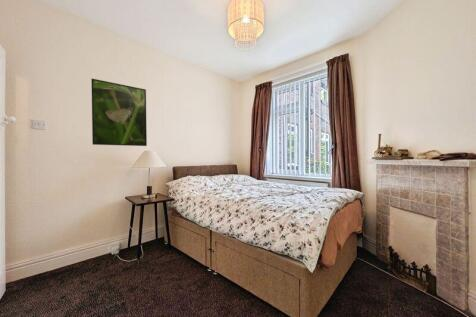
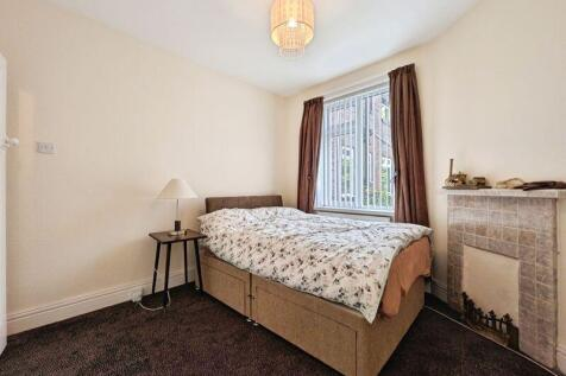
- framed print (121, 114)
